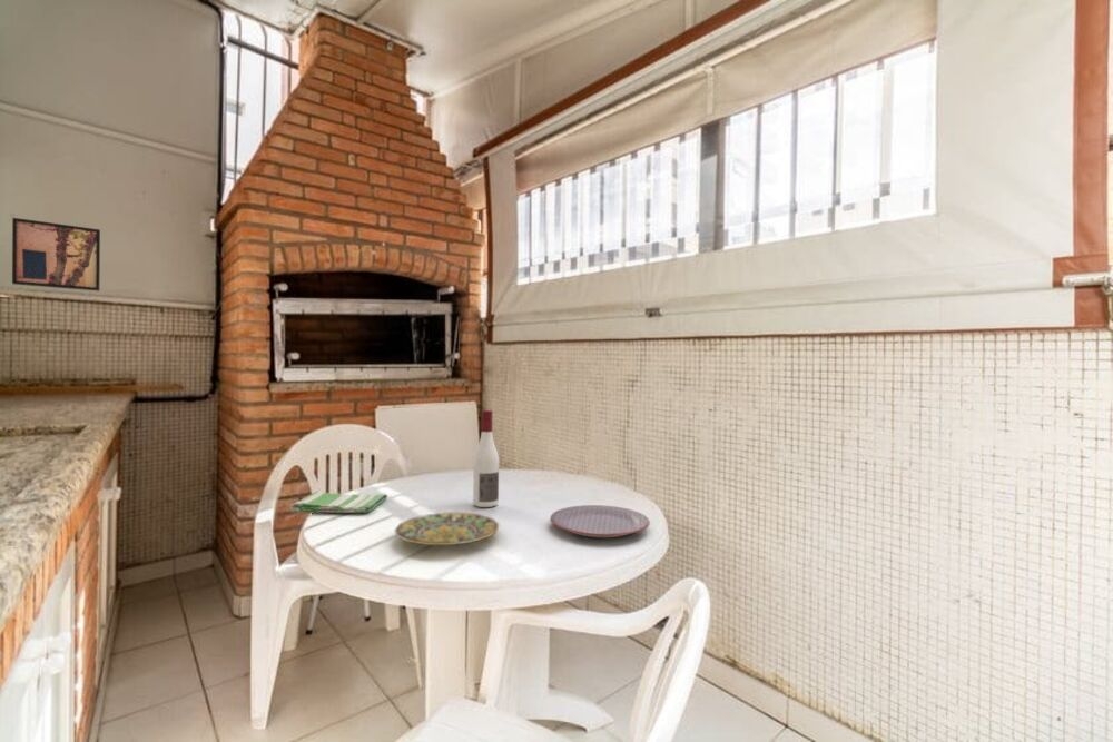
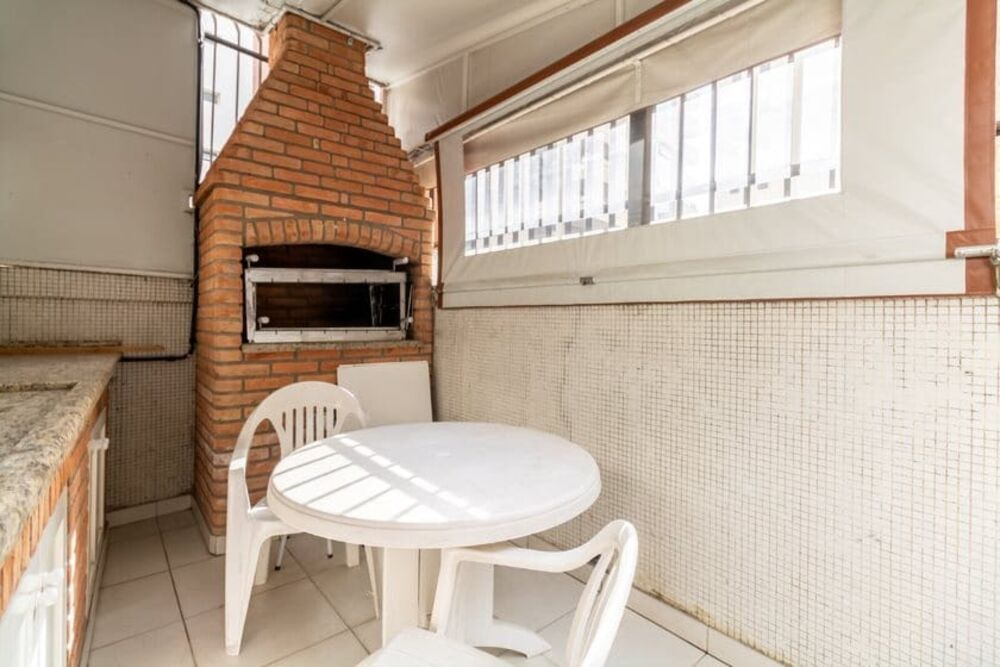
- dish towel (341, 501)
- plate (447, 532)
- plate (599, 522)
- wall art (58, 256)
- alcohol (486, 457)
